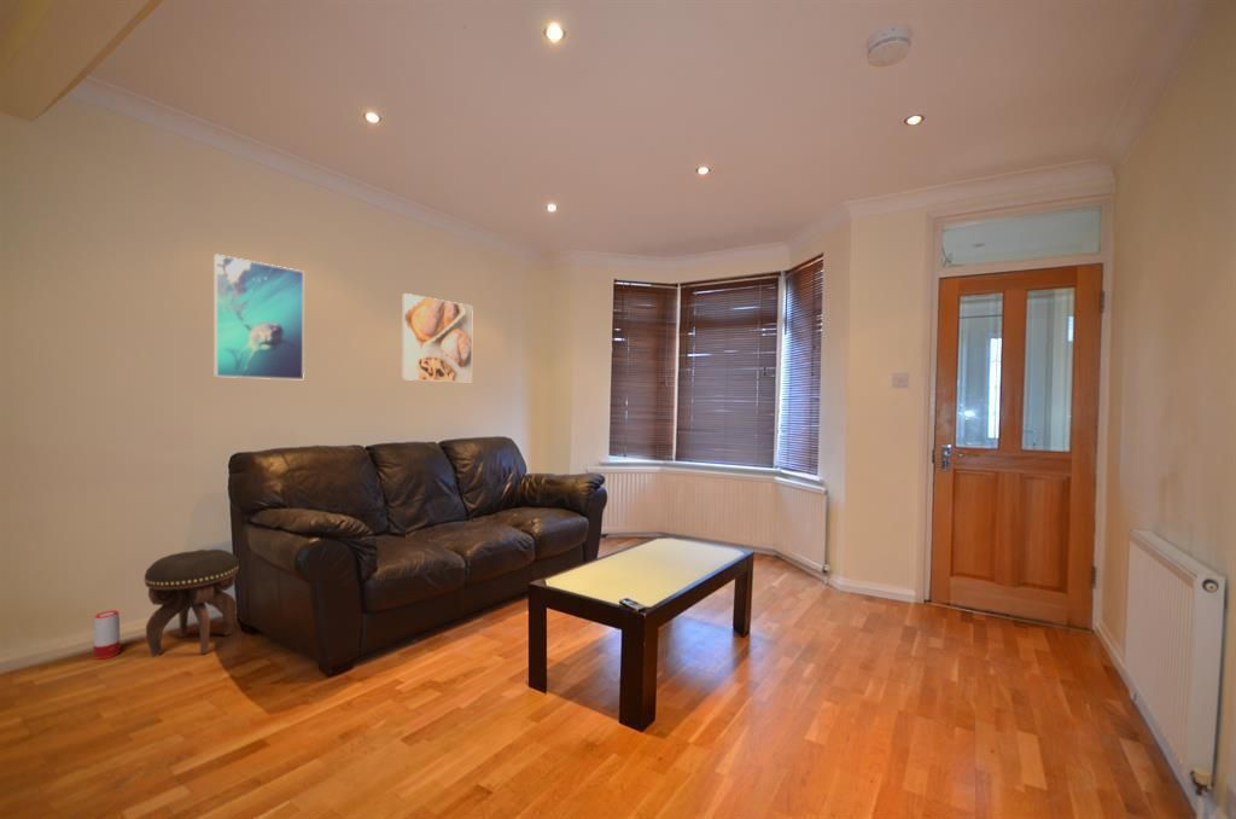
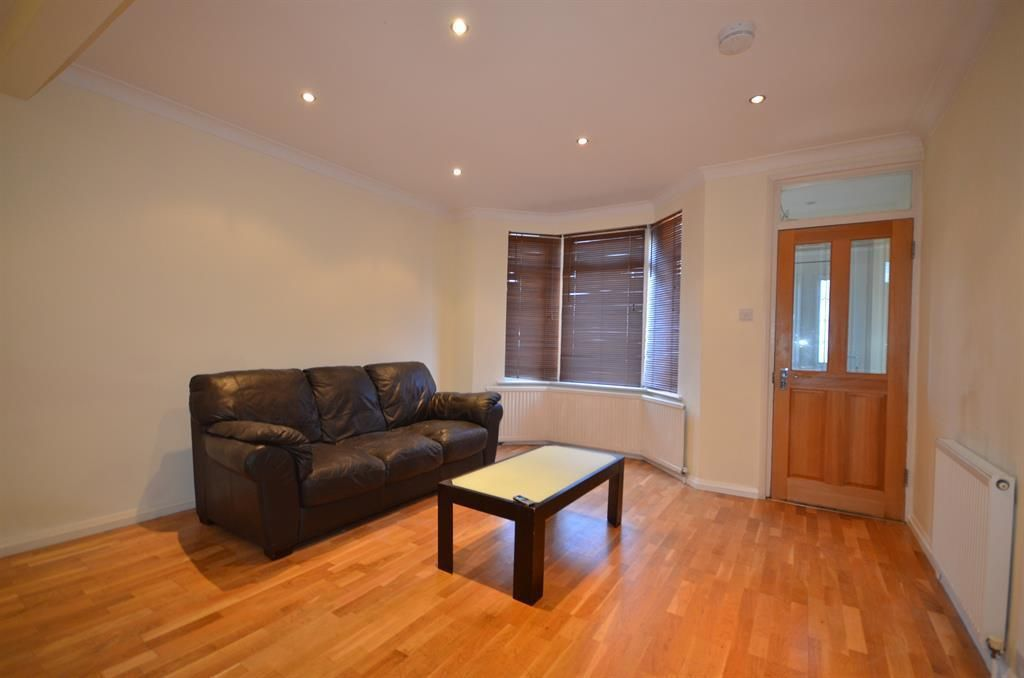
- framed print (438, 341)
- footstool (193, 599)
- speaker (106, 634)
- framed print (261, 320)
